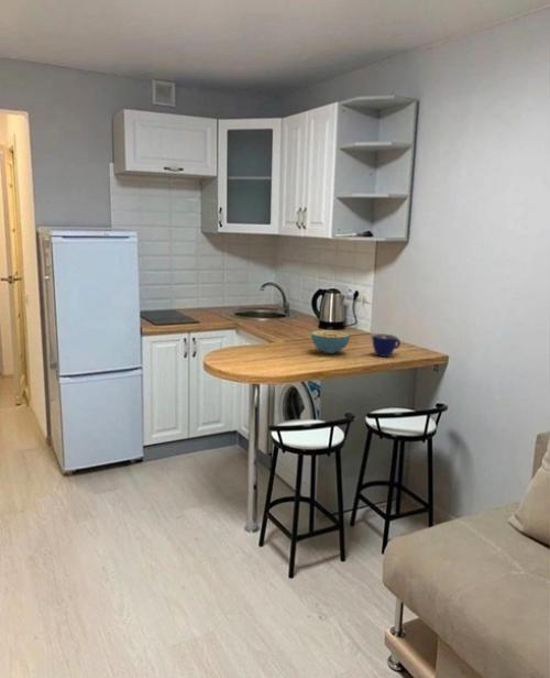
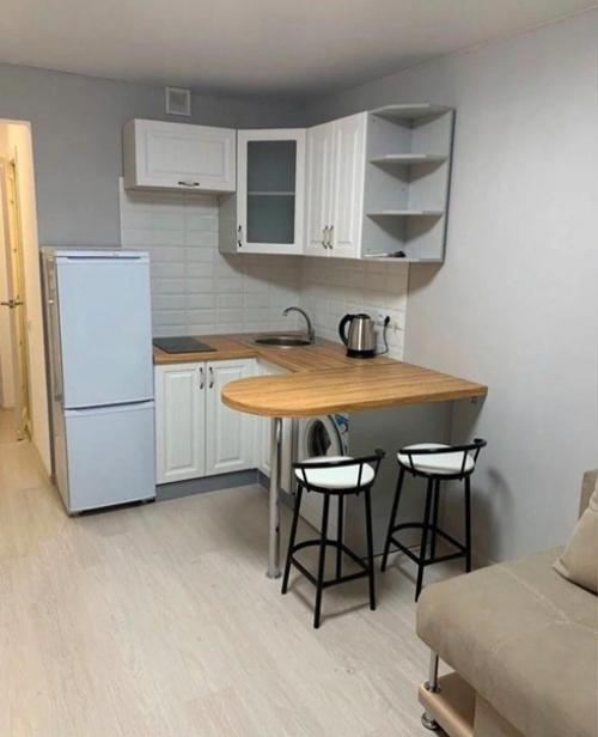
- cup (387, 345)
- cereal bowl (329, 342)
